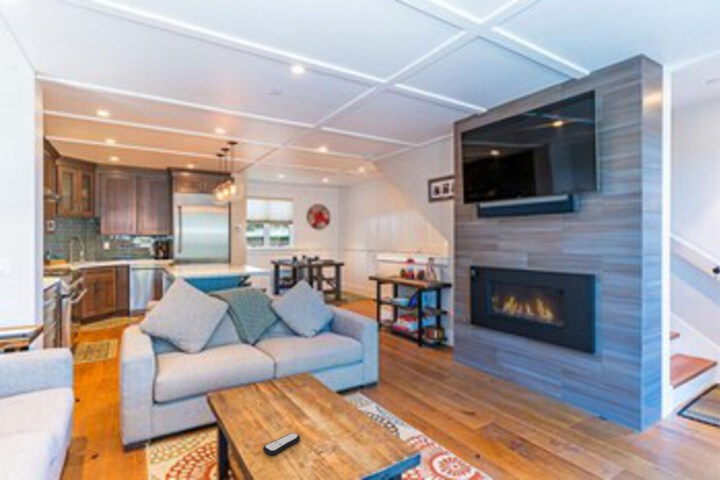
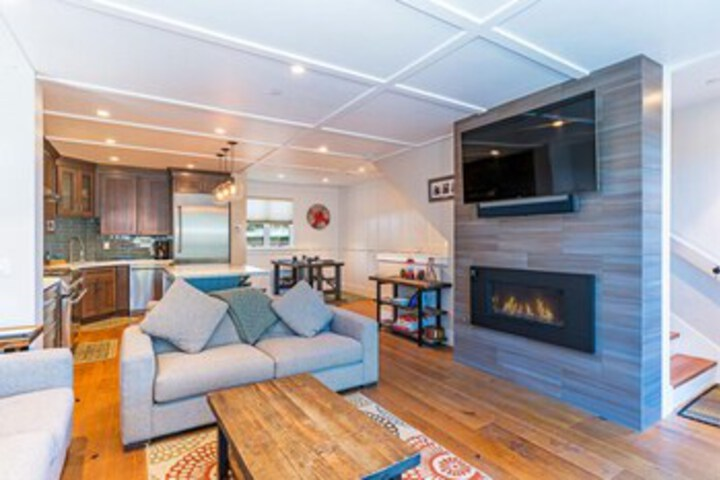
- remote control (282, 443)
